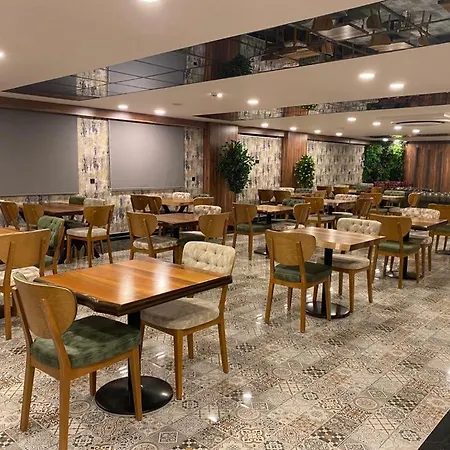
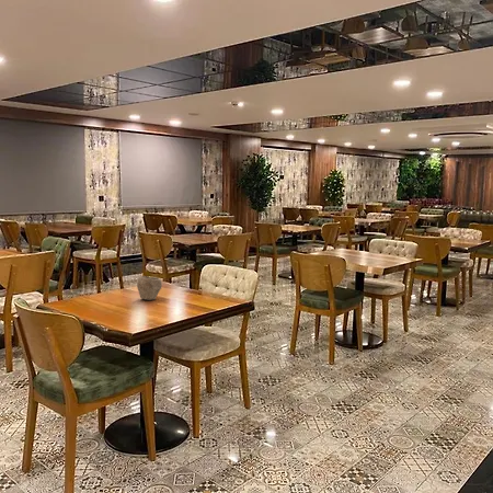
+ bowl (149, 287)
